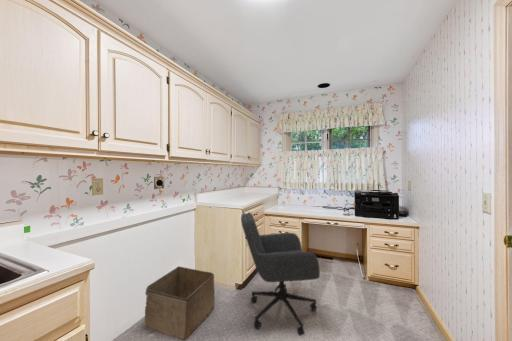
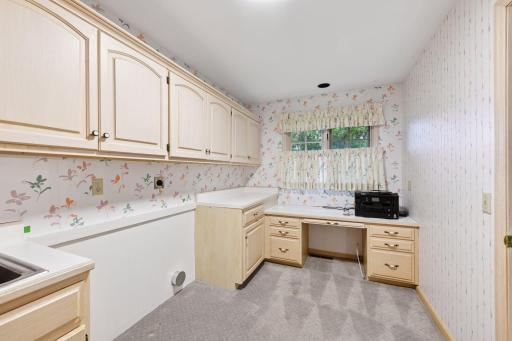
- office chair (279, 263)
- storage bin (181, 298)
